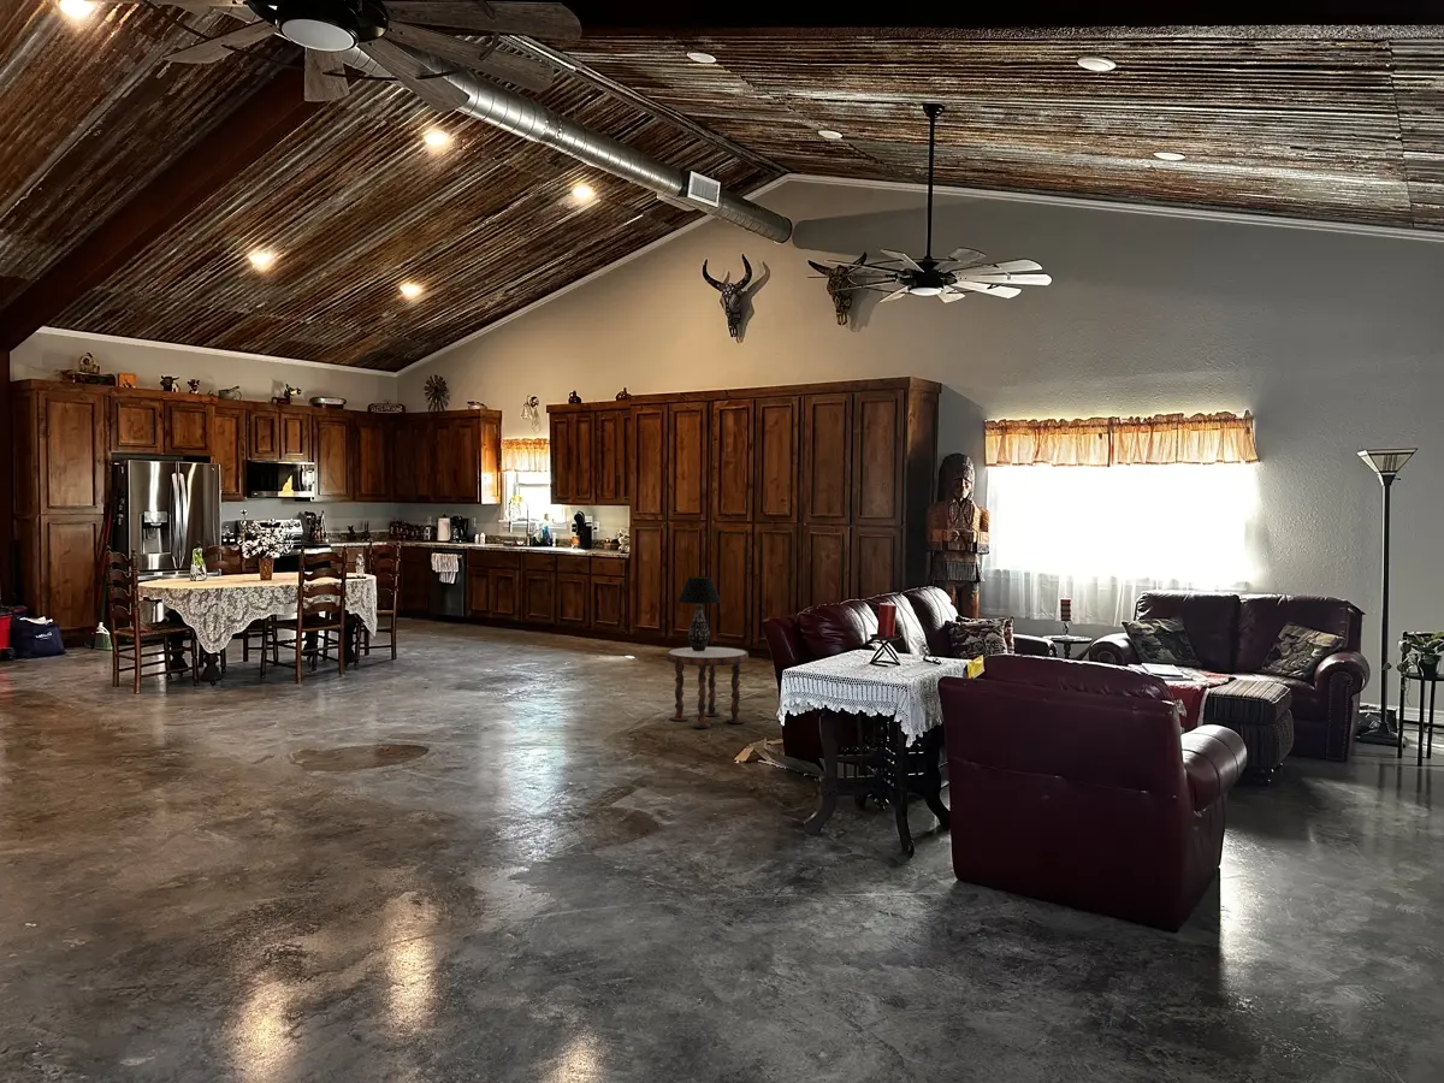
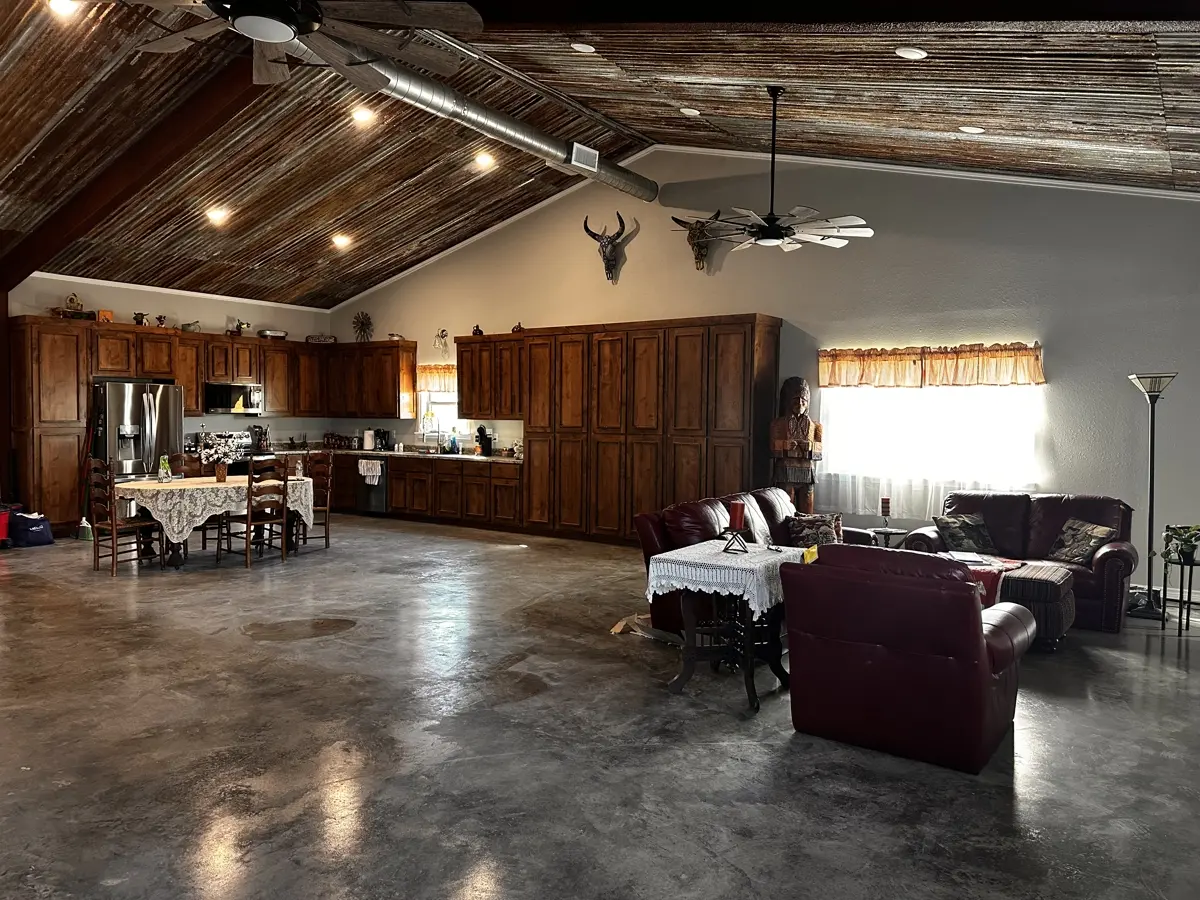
- table lamp (699, 612)
- side table (709, 686)
